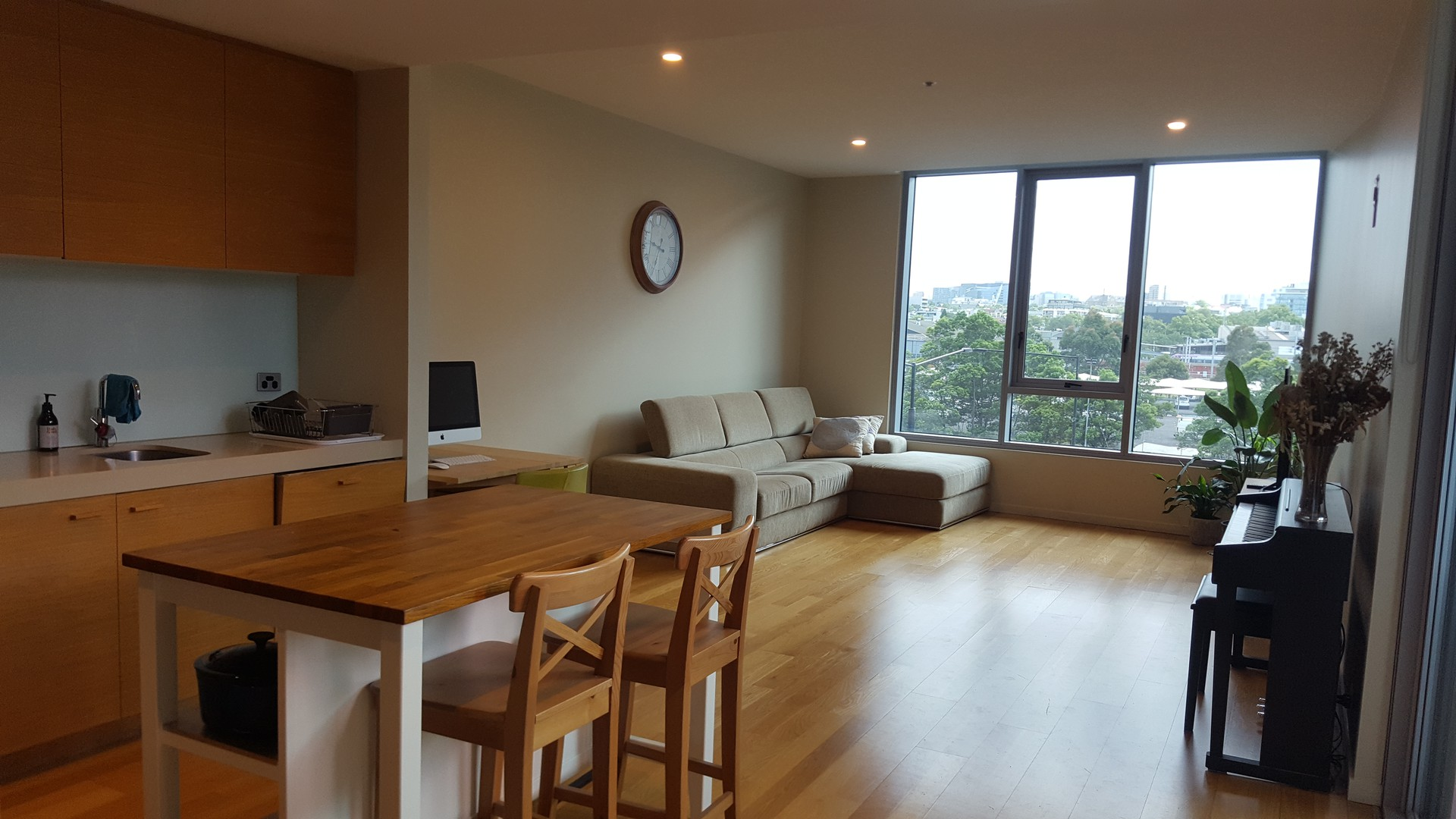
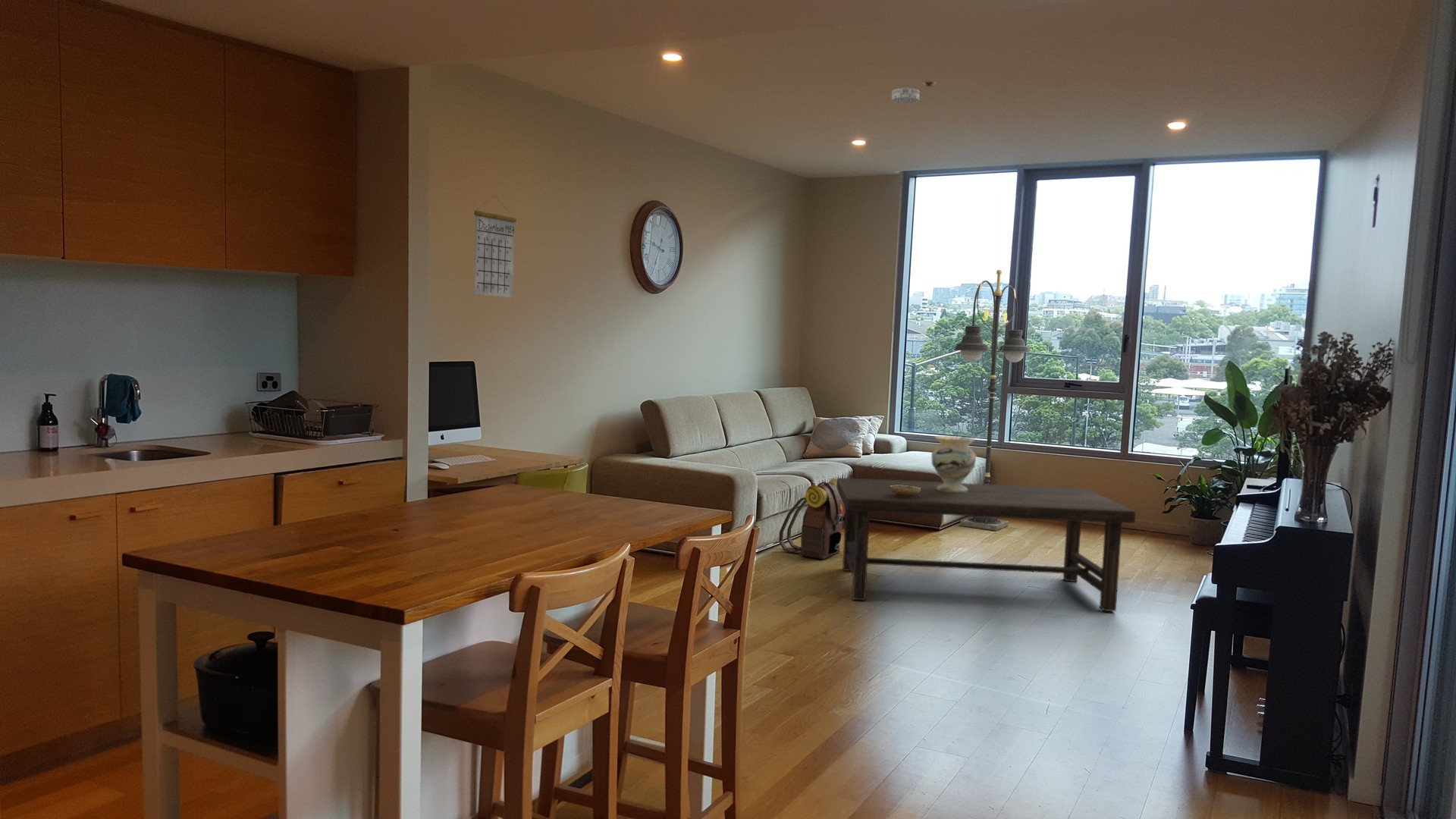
+ floor lamp (991, 399)
+ backpack (813, 516)
+ decorative vase (953, 463)
+ smoke detector (905, 95)
+ coffee table (967, 562)
+ ceramic bowl (905, 491)
+ calendar (494, 245)
